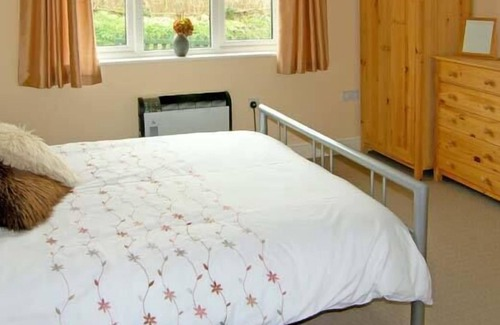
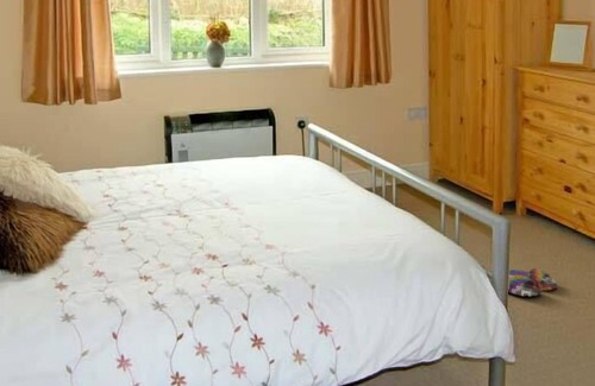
+ slippers (521, 278)
